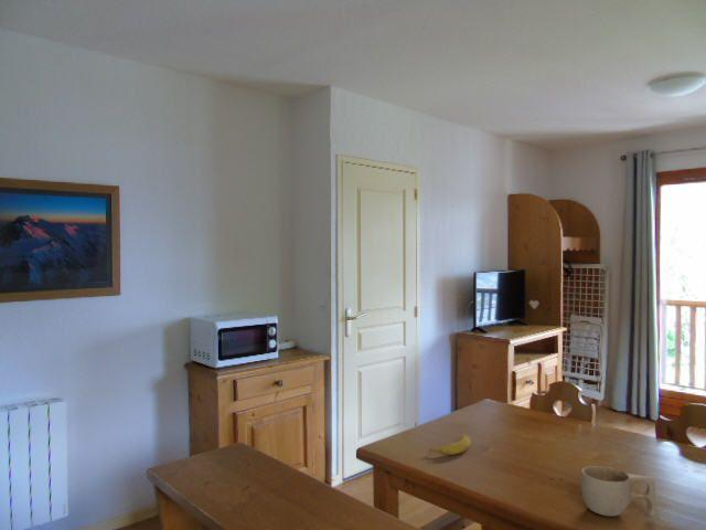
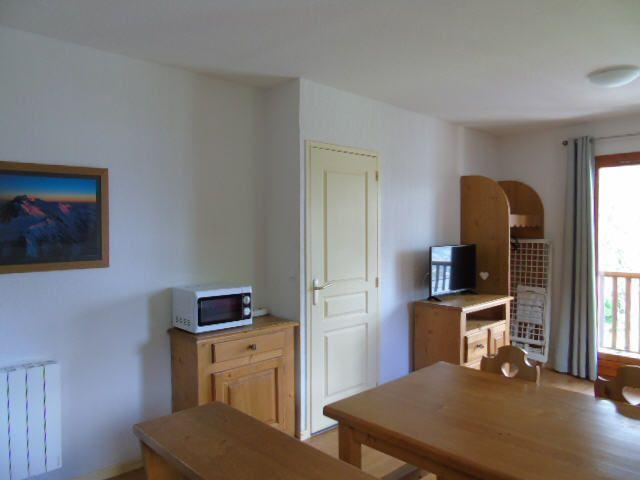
- fruit (453, 444)
- cup (617, 492)
